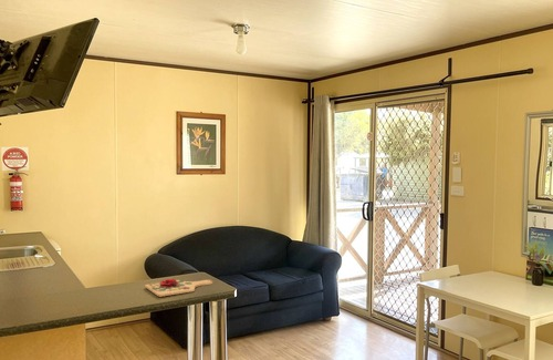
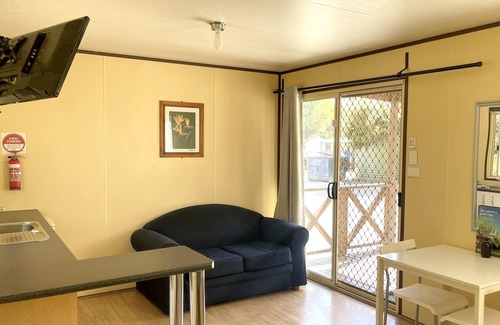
- cutting board (182, 282)
